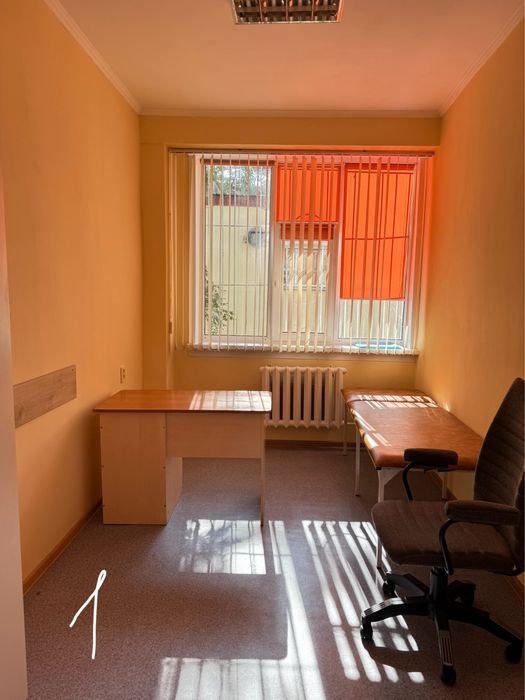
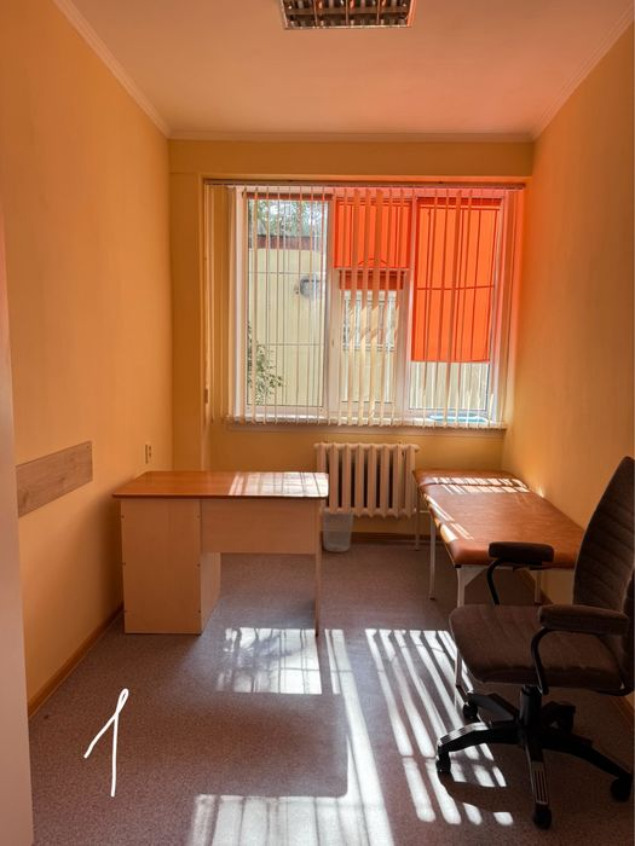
+ wastebasket (337, 528)
